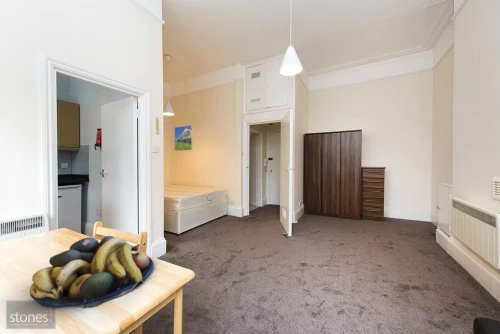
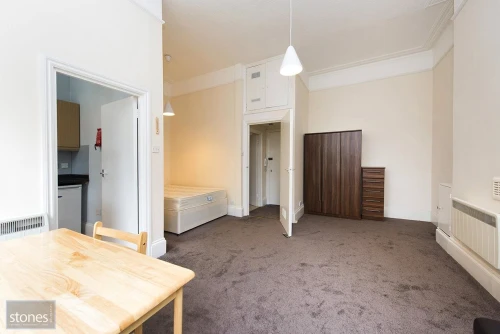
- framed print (183, 138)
- fruit bowl (102, 258)
